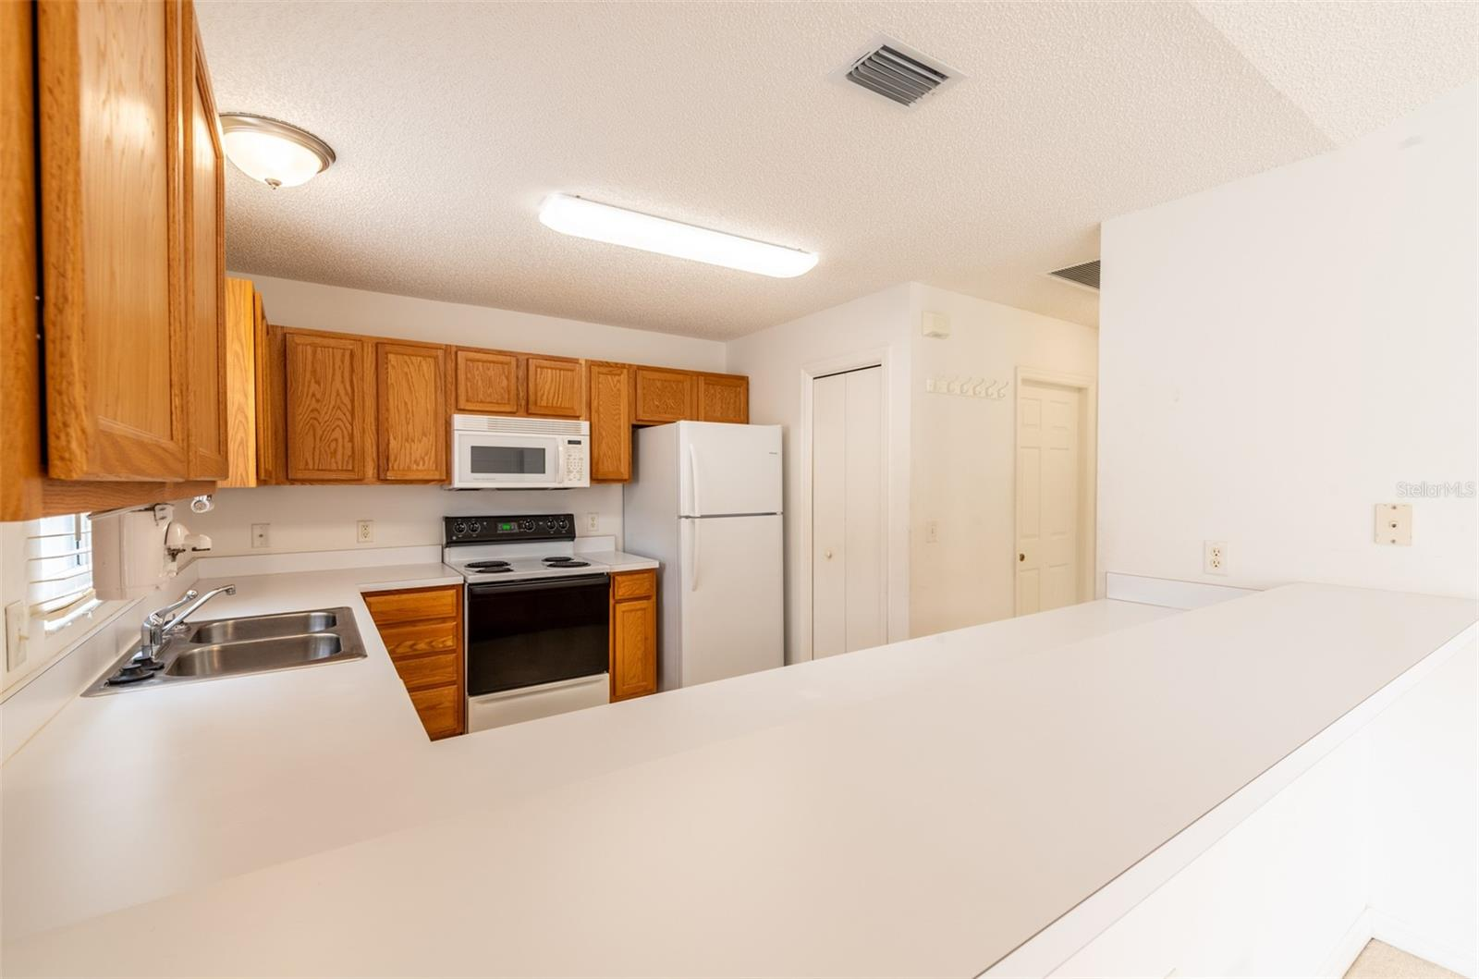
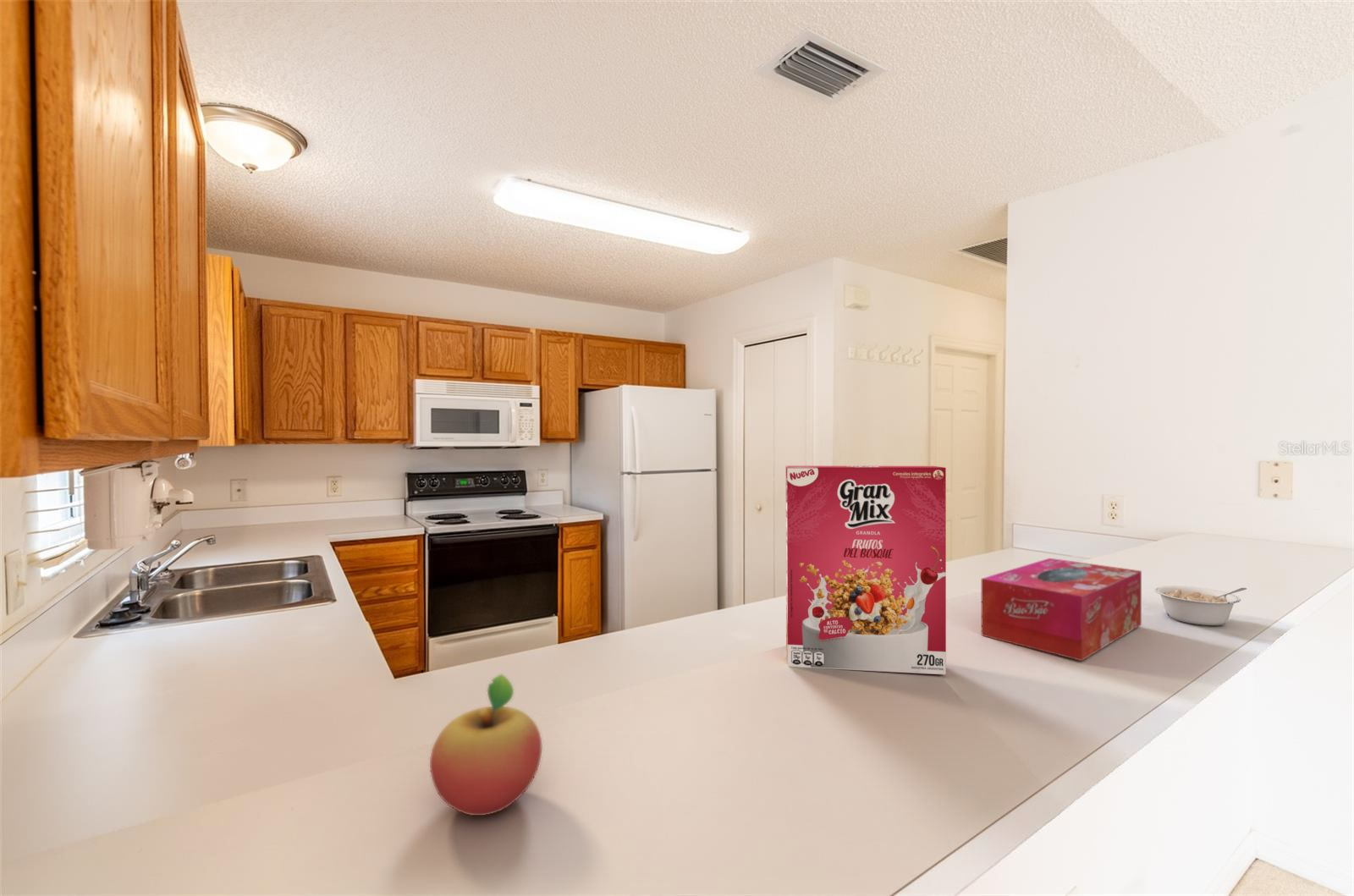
+ tissue box (1063, 602)
+ legume (1197, 602)
+ fruit (487, 747)
+ cereal box (861, 564)
